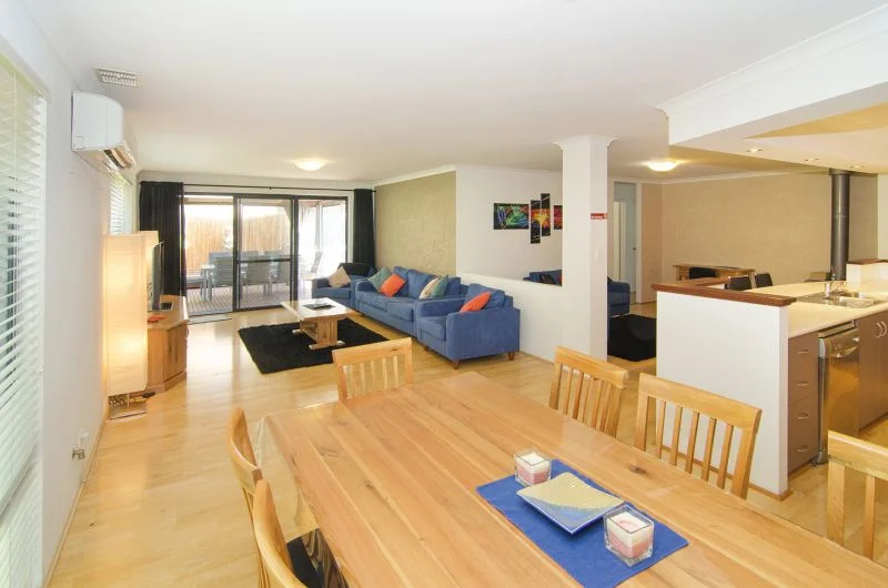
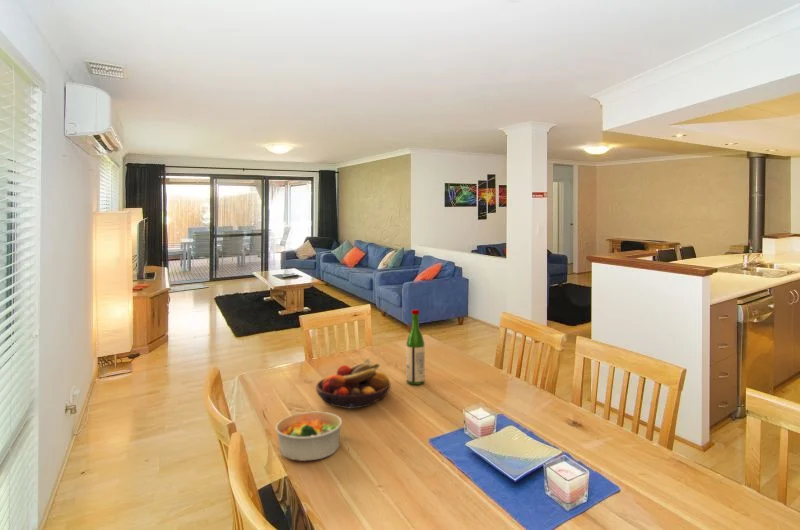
+ bowl (309, 434)
+ fruit bowl (353, 379)
+ wine bottle (415, 346)
